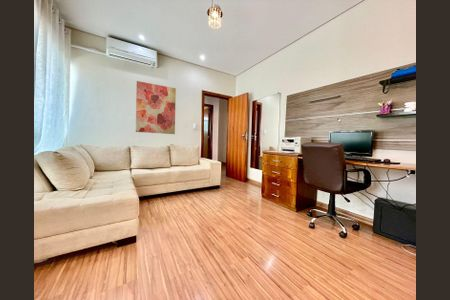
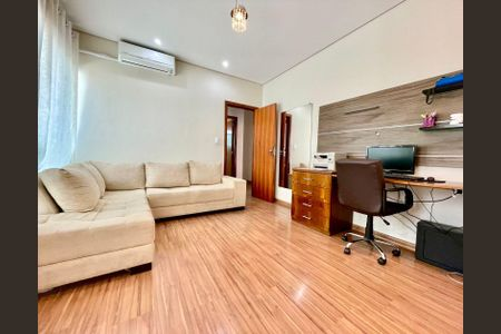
- wall art (156, 109)
